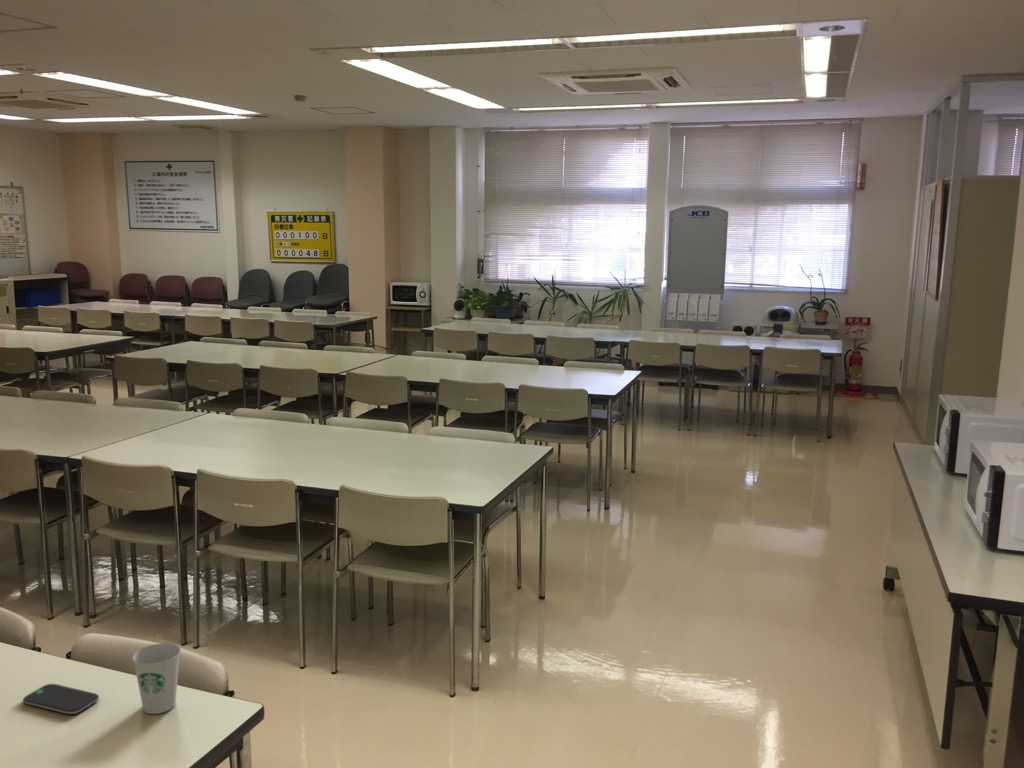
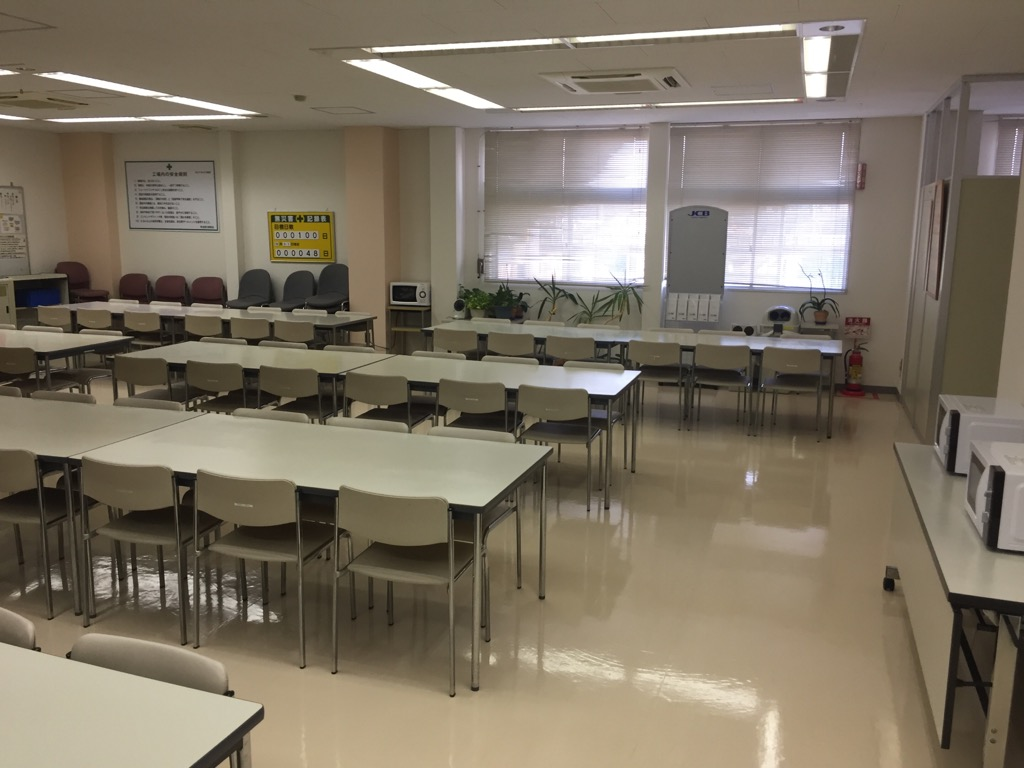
- smartphone (61, 698)
- paper cup (158, 679)
